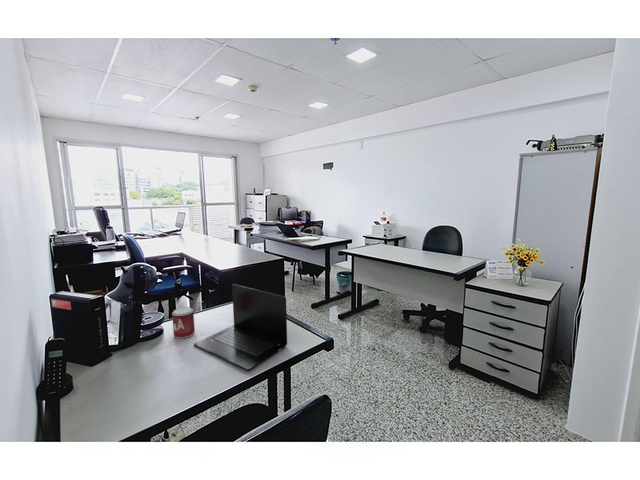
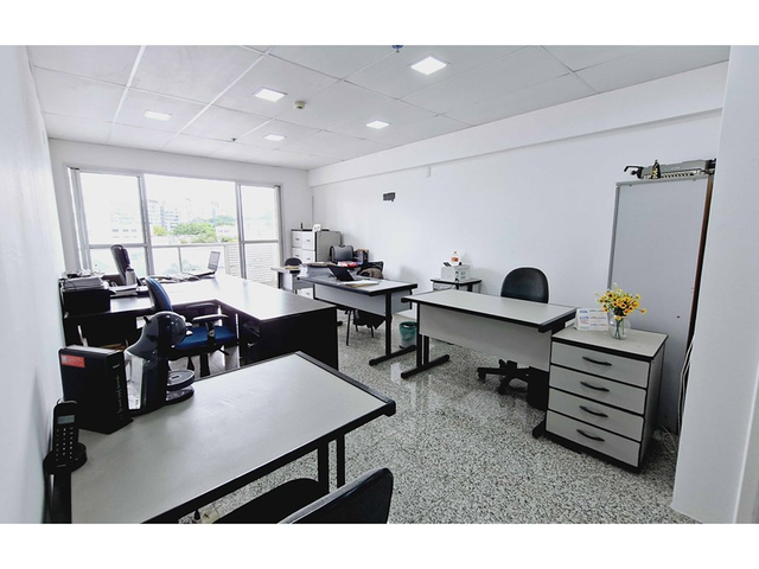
- laptop (239, 321)
- beverage can (183, 322)
